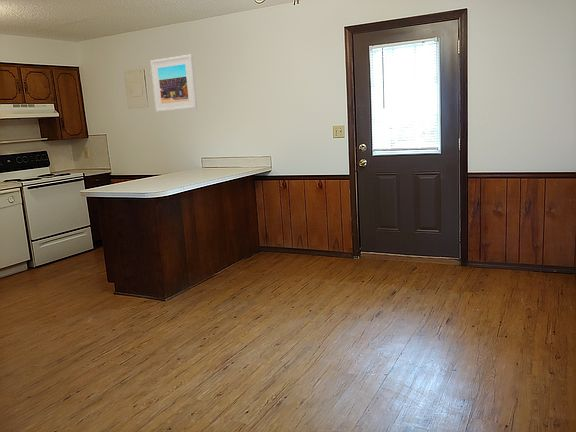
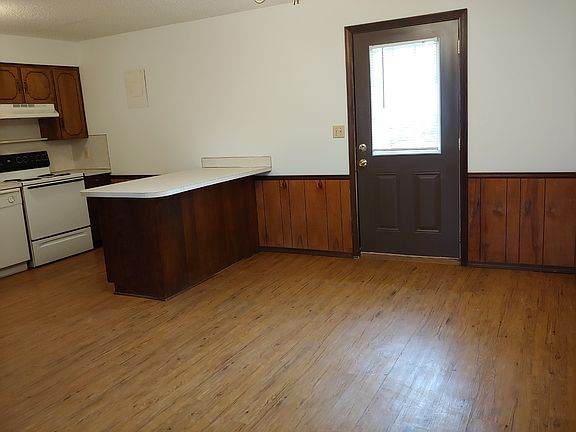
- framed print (173, 84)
